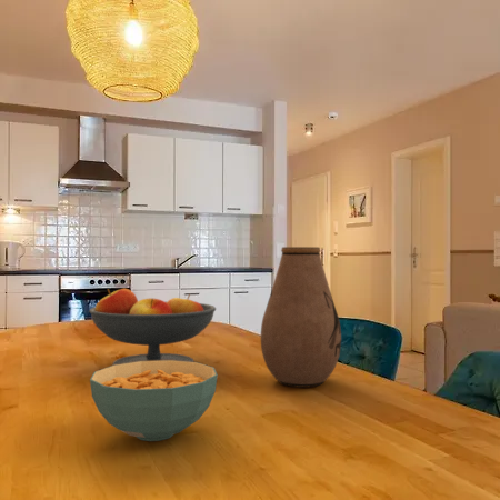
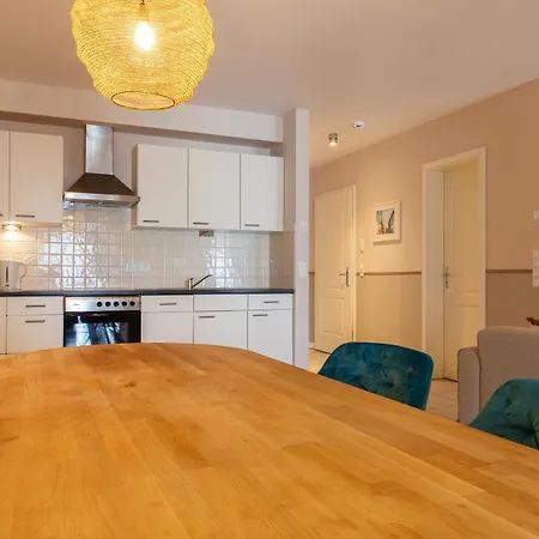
- fruit bowl (153, 326)
- cereal bowl (154, 403)
- vase (300, 313)
